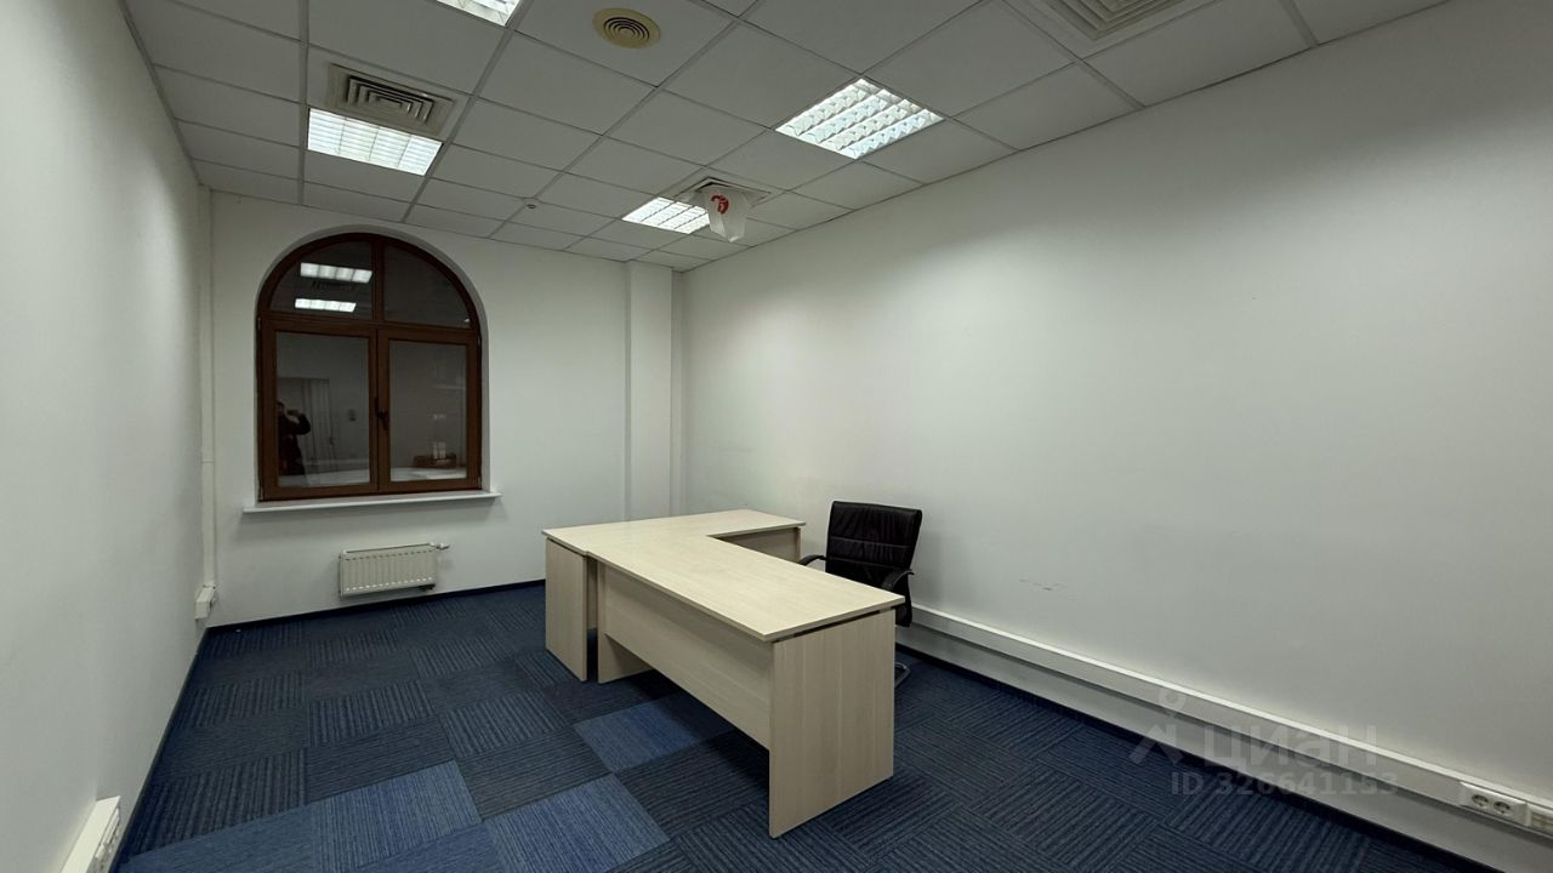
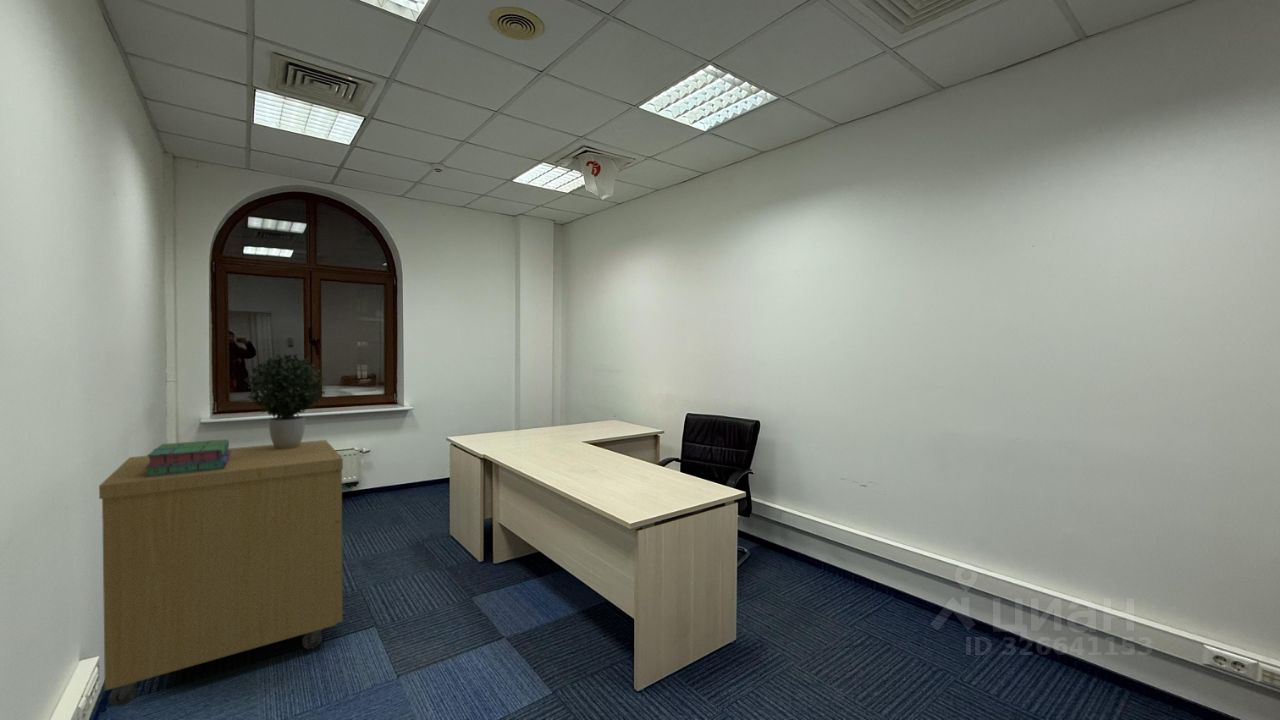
+ storage cabinet (240, 550)
+ stack of books (191, 455)
+ potted plant (285, 400)
